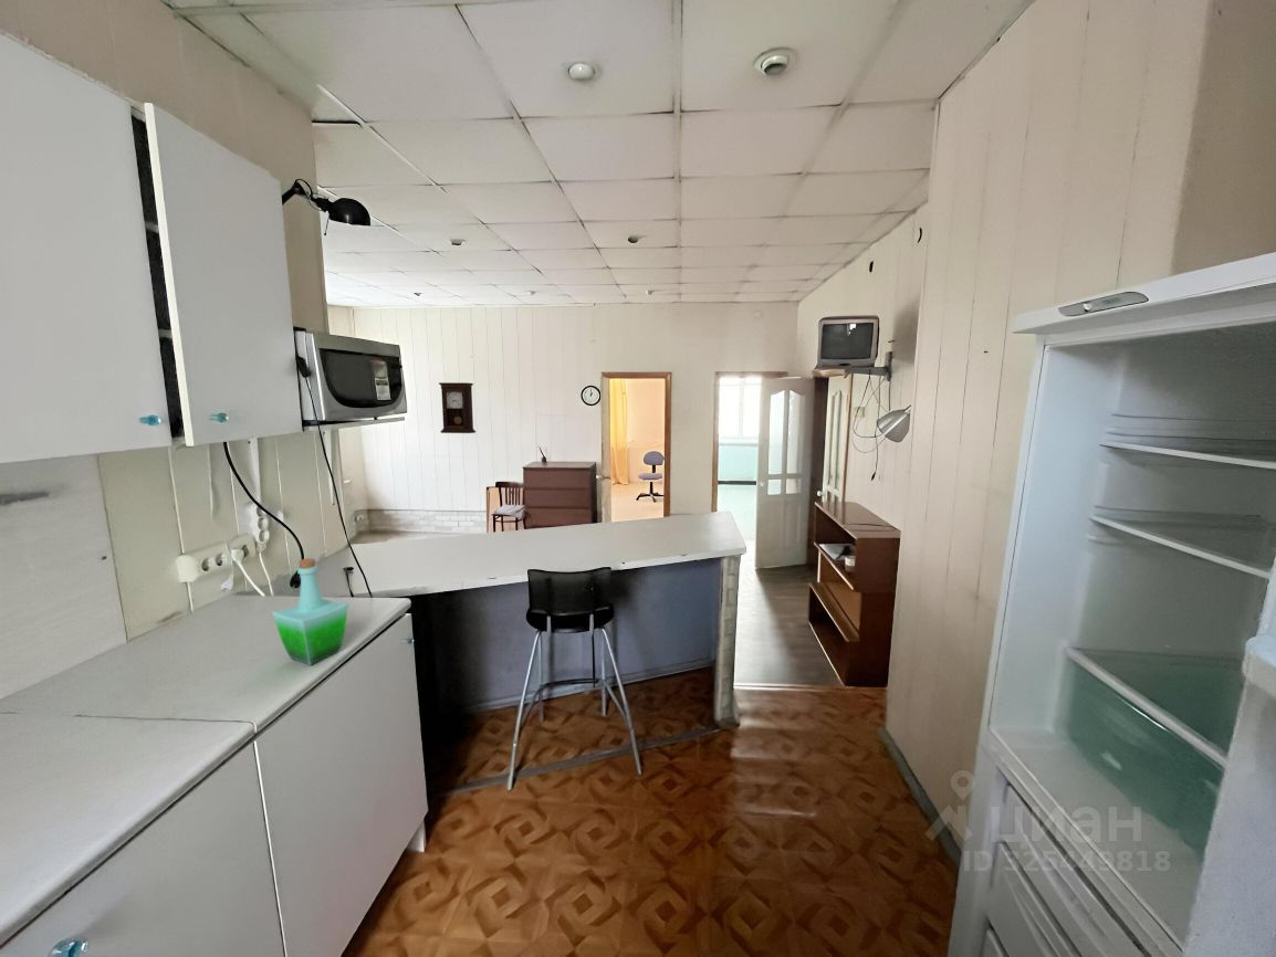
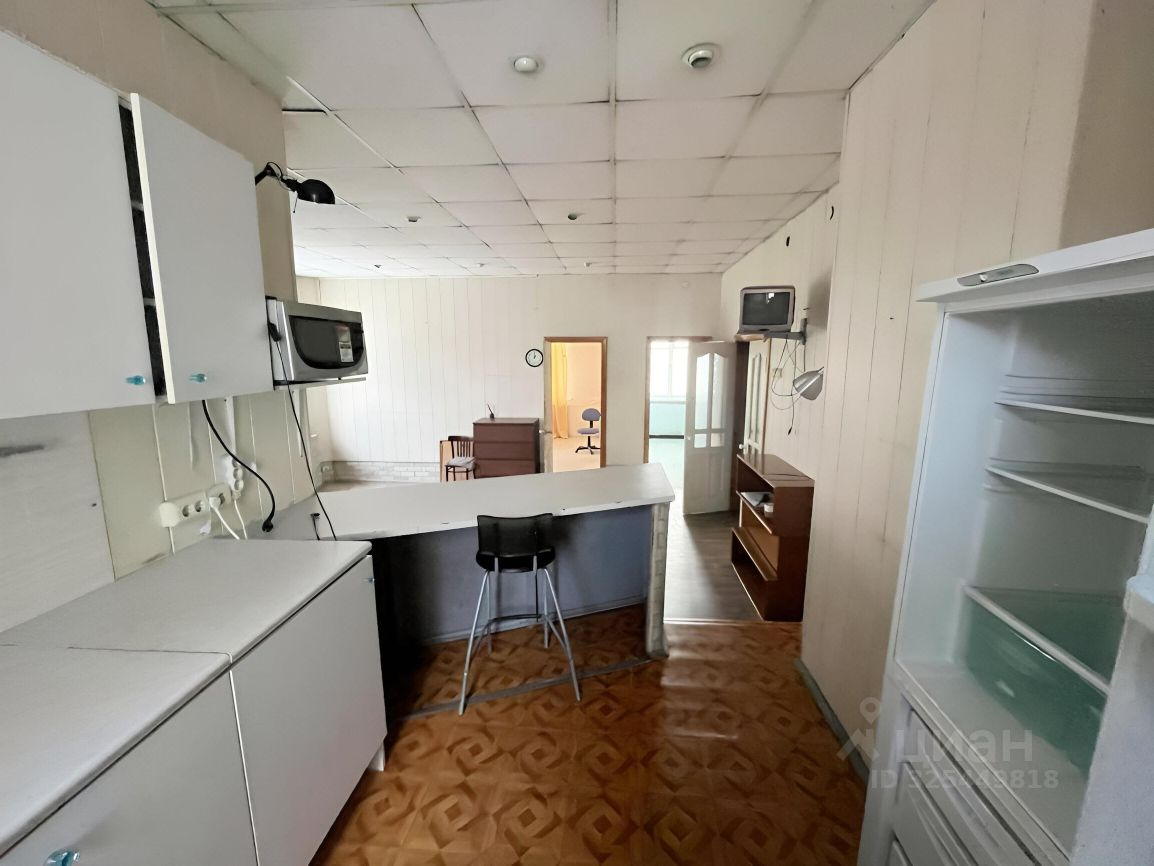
- pendulum clock (456, 408)
- bottle (311, 608)
